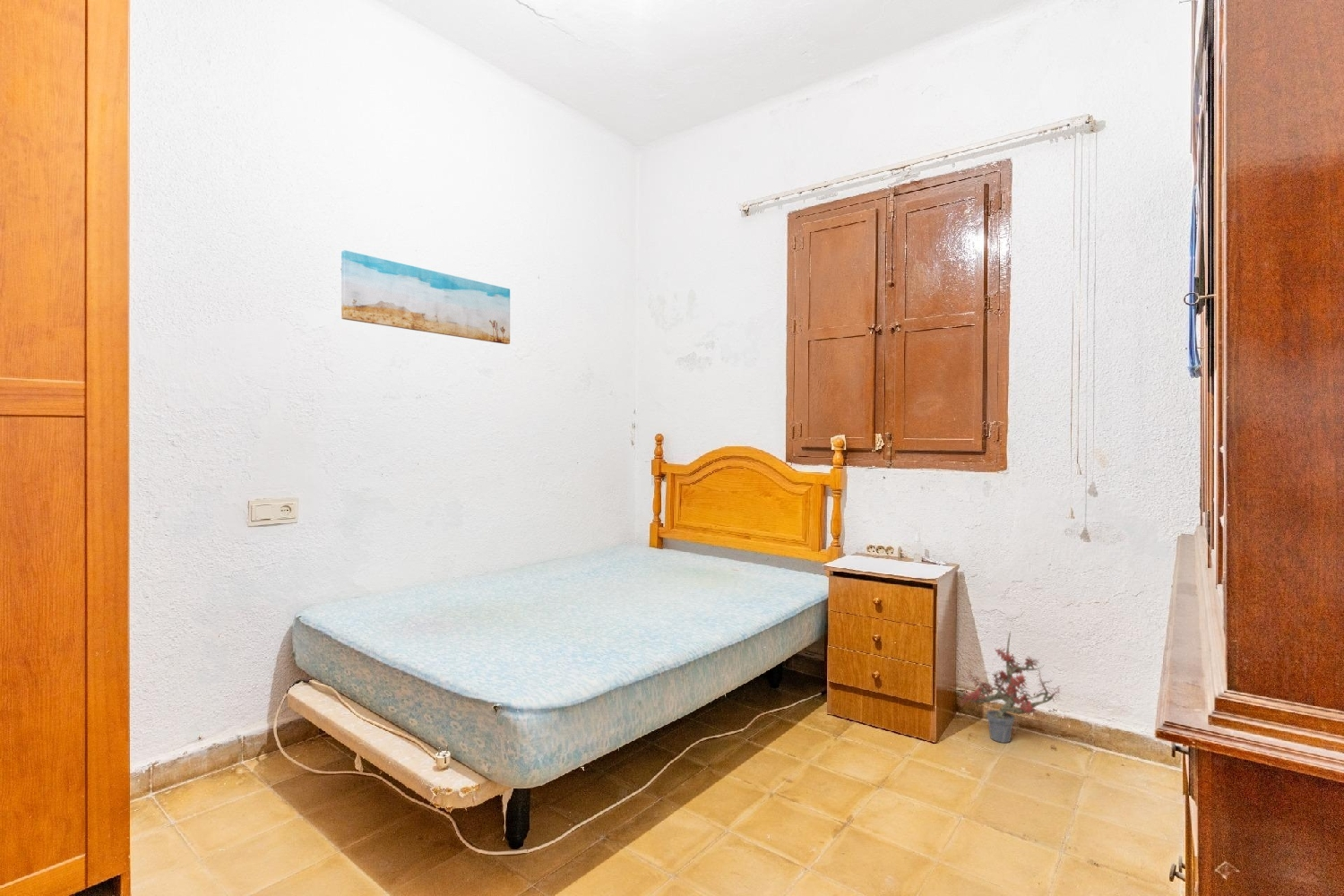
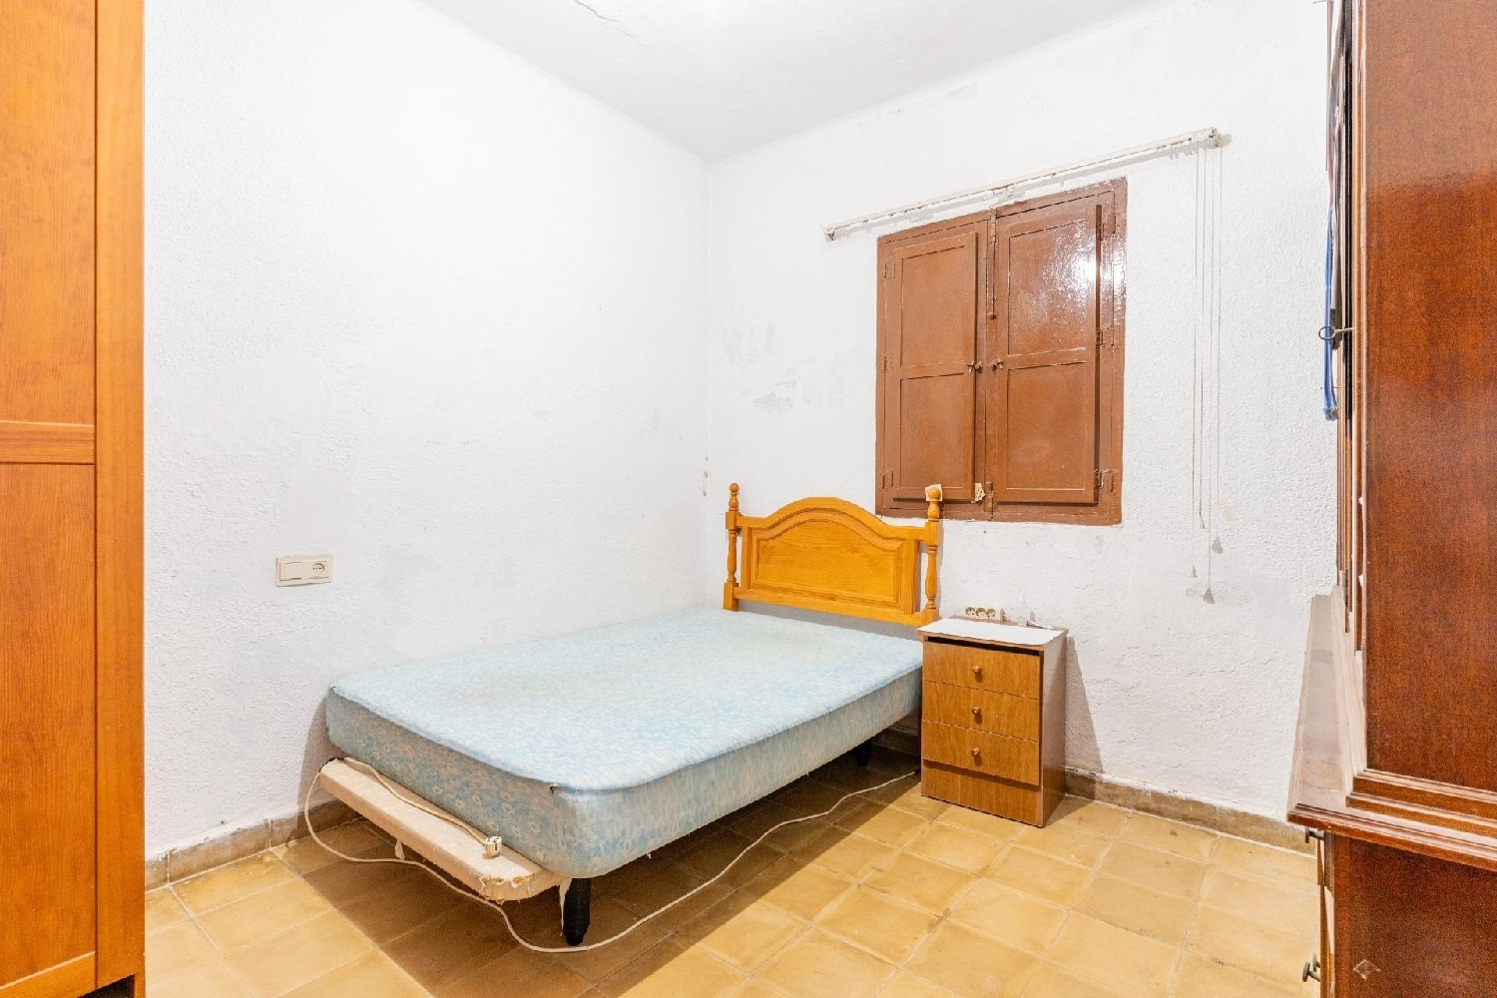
- potted plant (1005, 685)
- wall art (433, 302)
